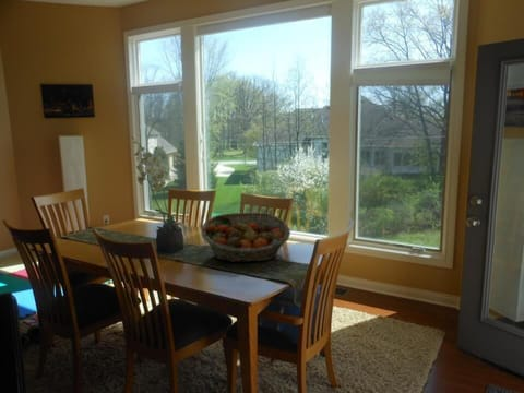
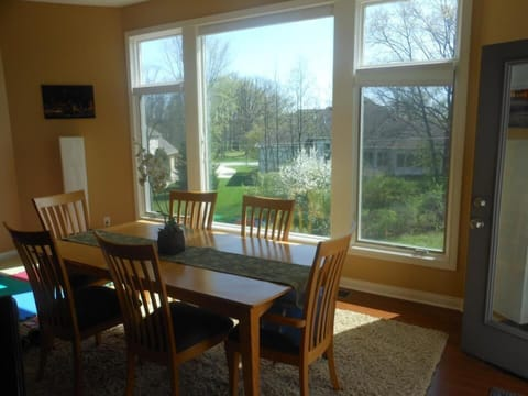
- fruit basket (246, 236)
